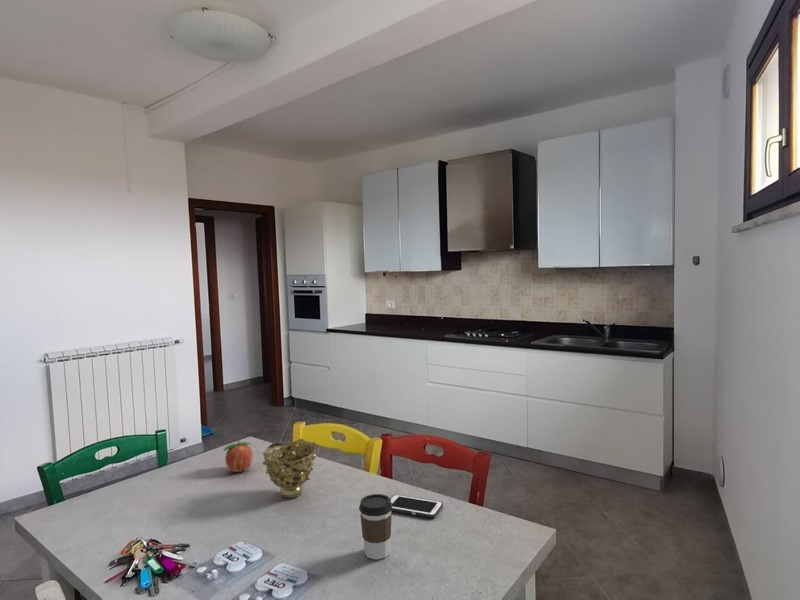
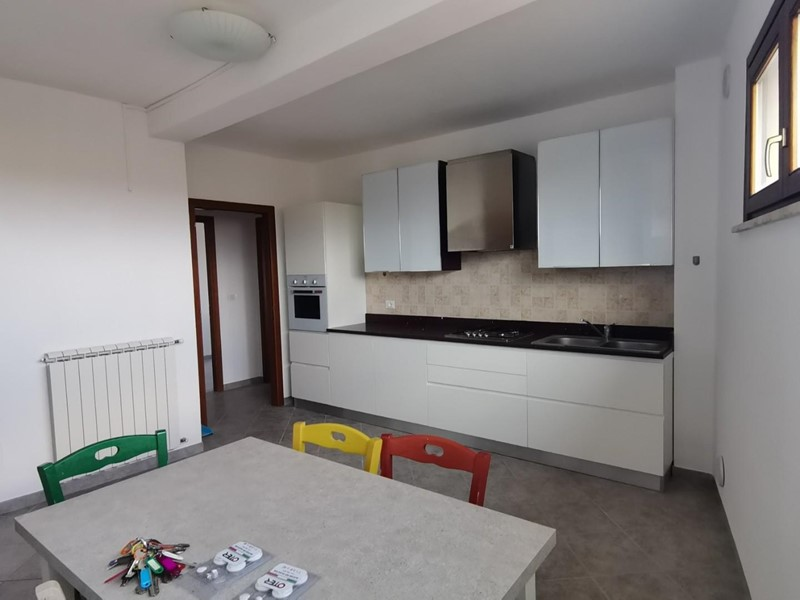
- cell phone (413, 505)
- decorative bowl (290, 470)
- coffee cup (376, 526)
- fruit (238, 455)
